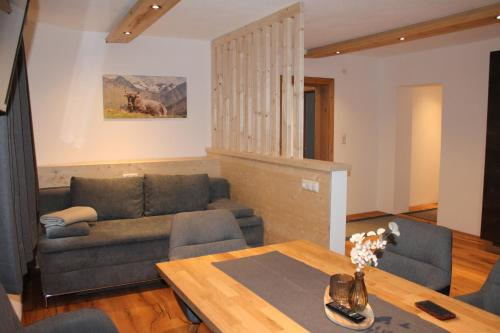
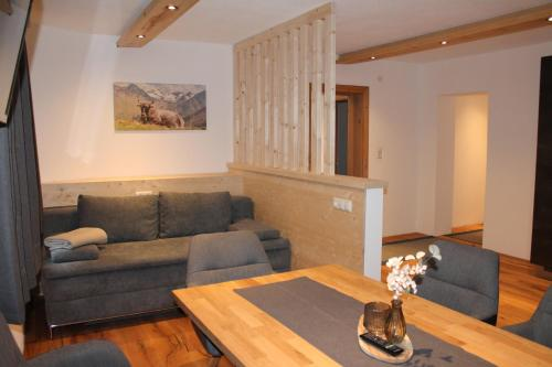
- cell phone (434, 309)
